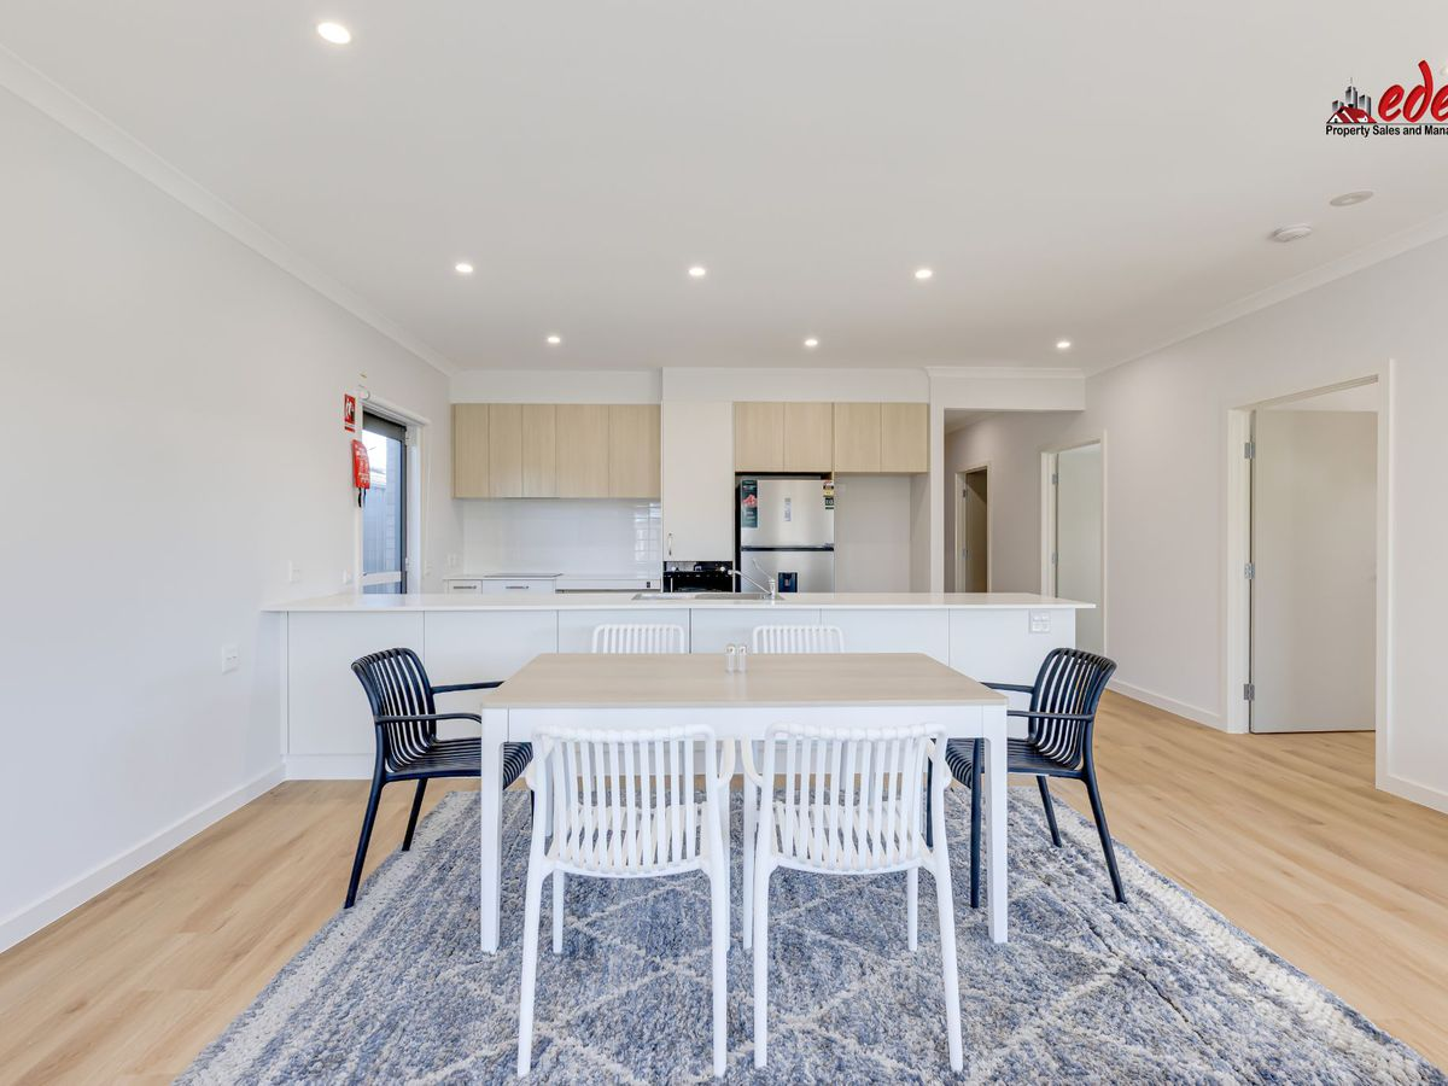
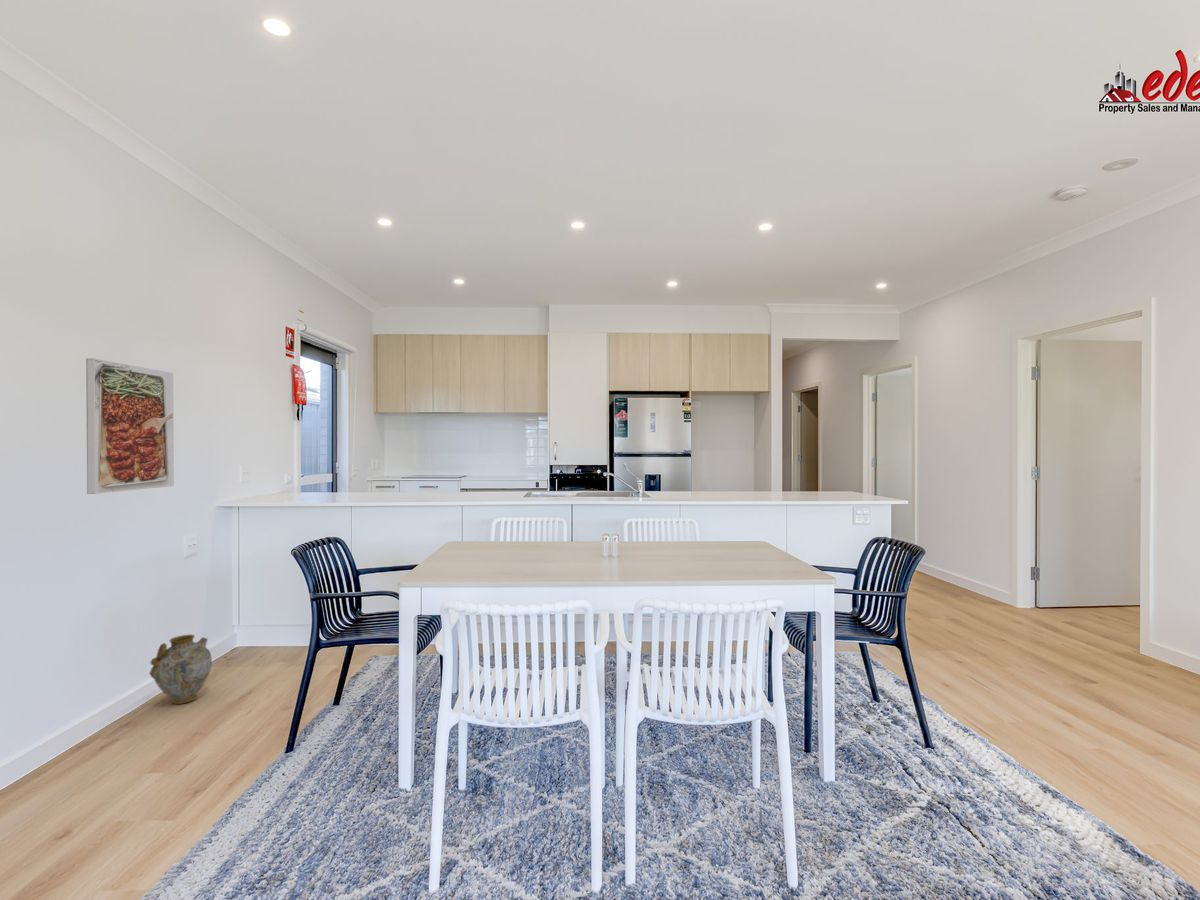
+ ceramic jug (183, 668)
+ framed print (133, 428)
